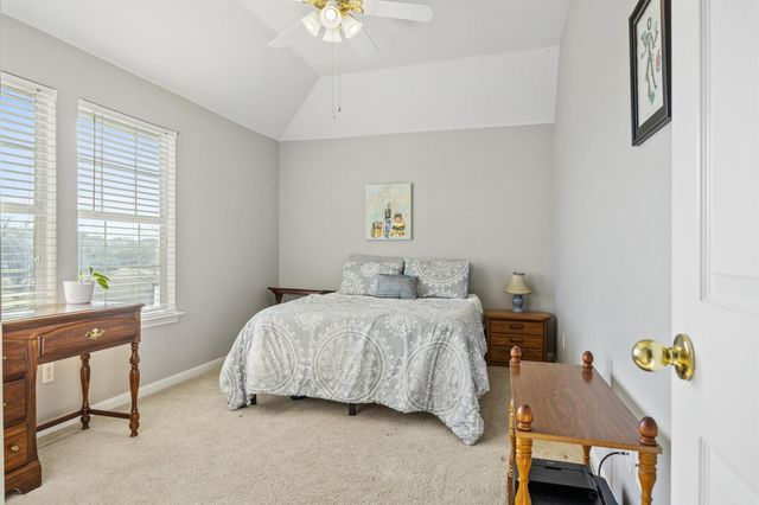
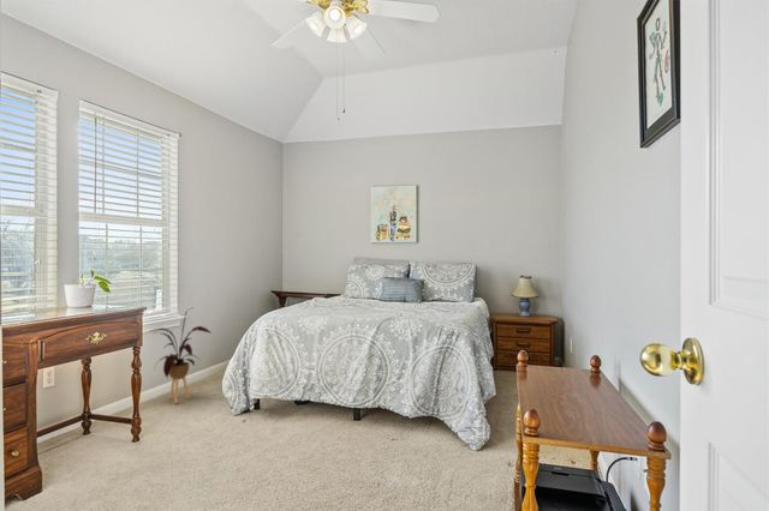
+ house plant (177, 355)
